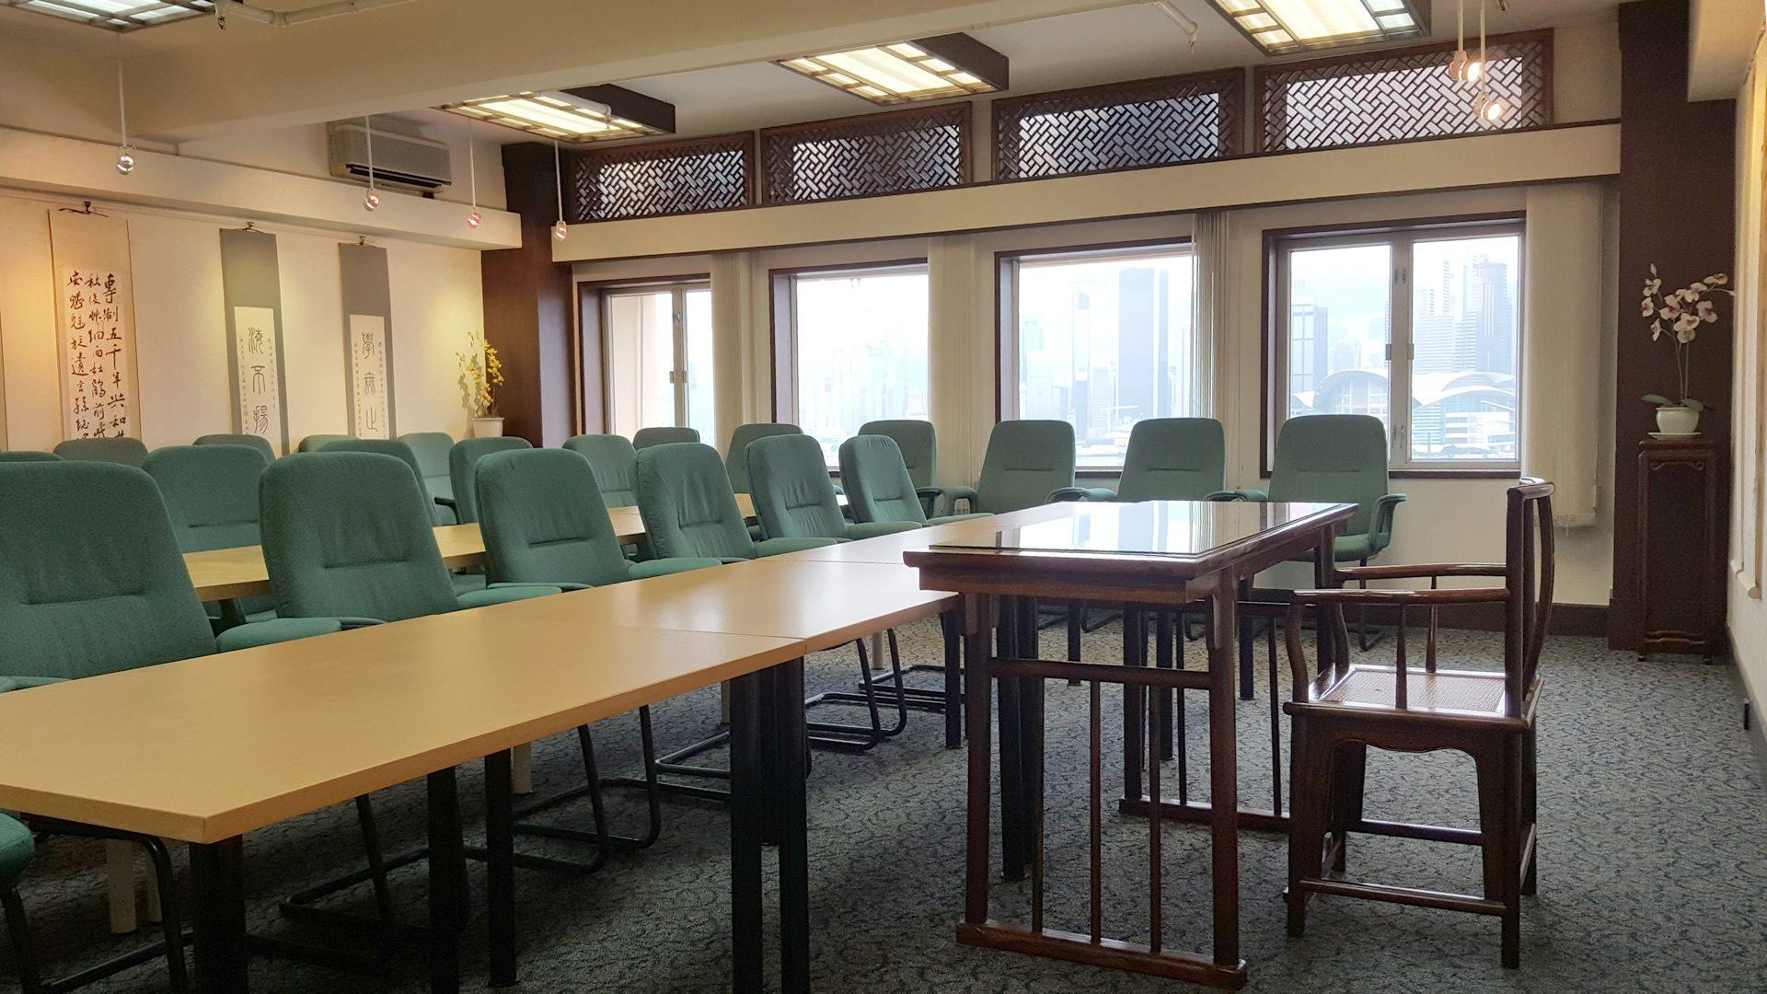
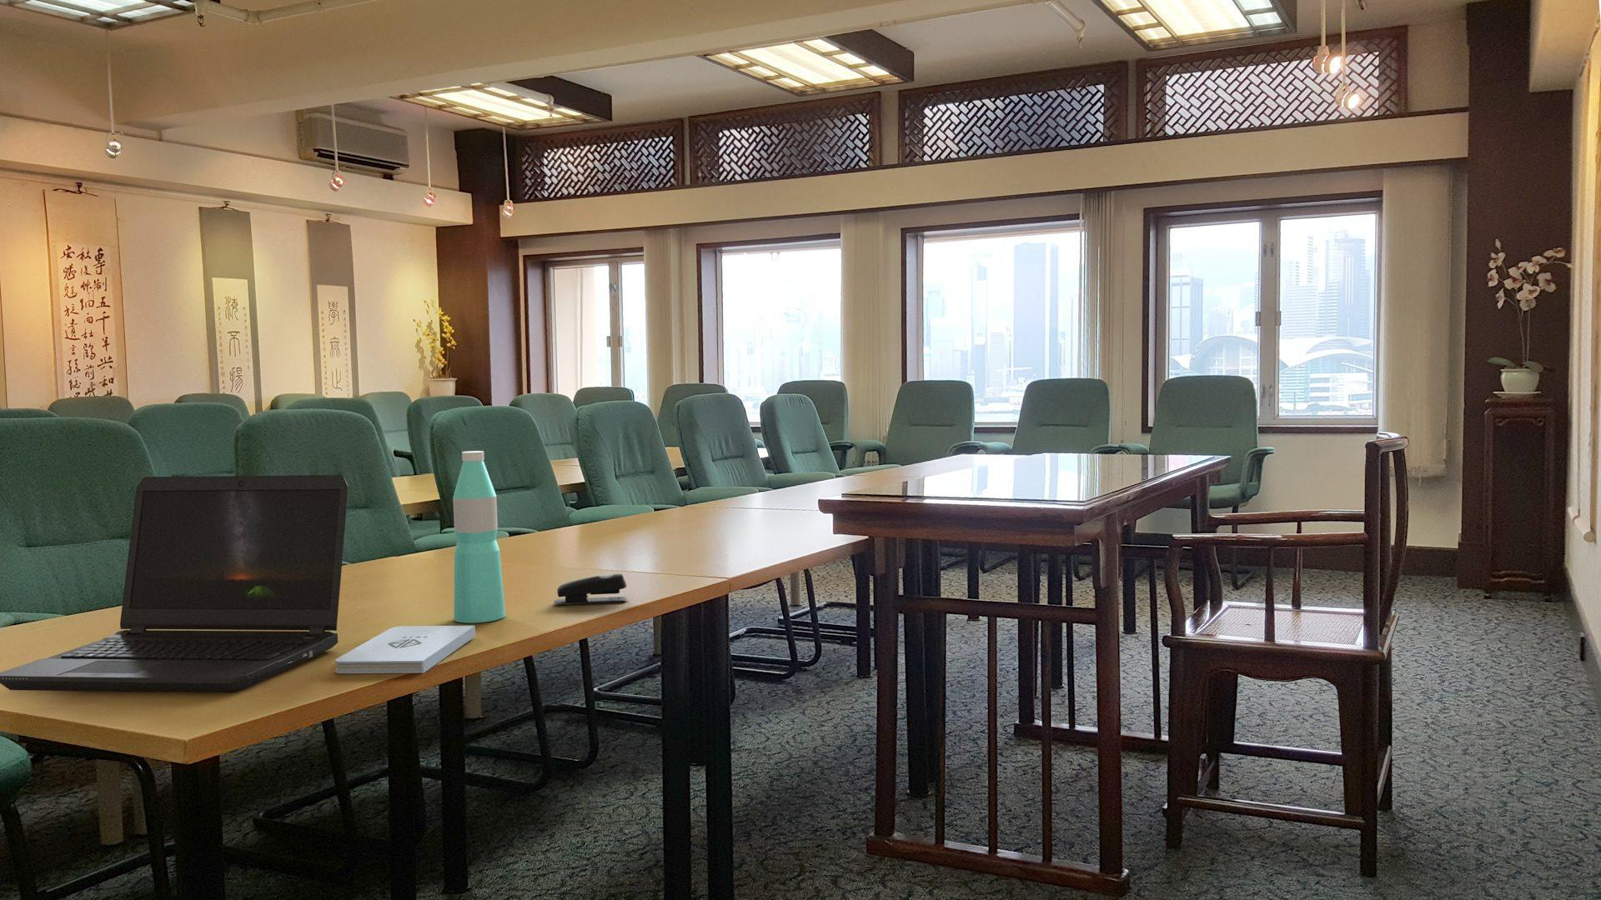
+ stapler (589, 588)
+ laptop computer (183, 576)
+ notepad (408, 647)
+ water bottle (476, 534)
